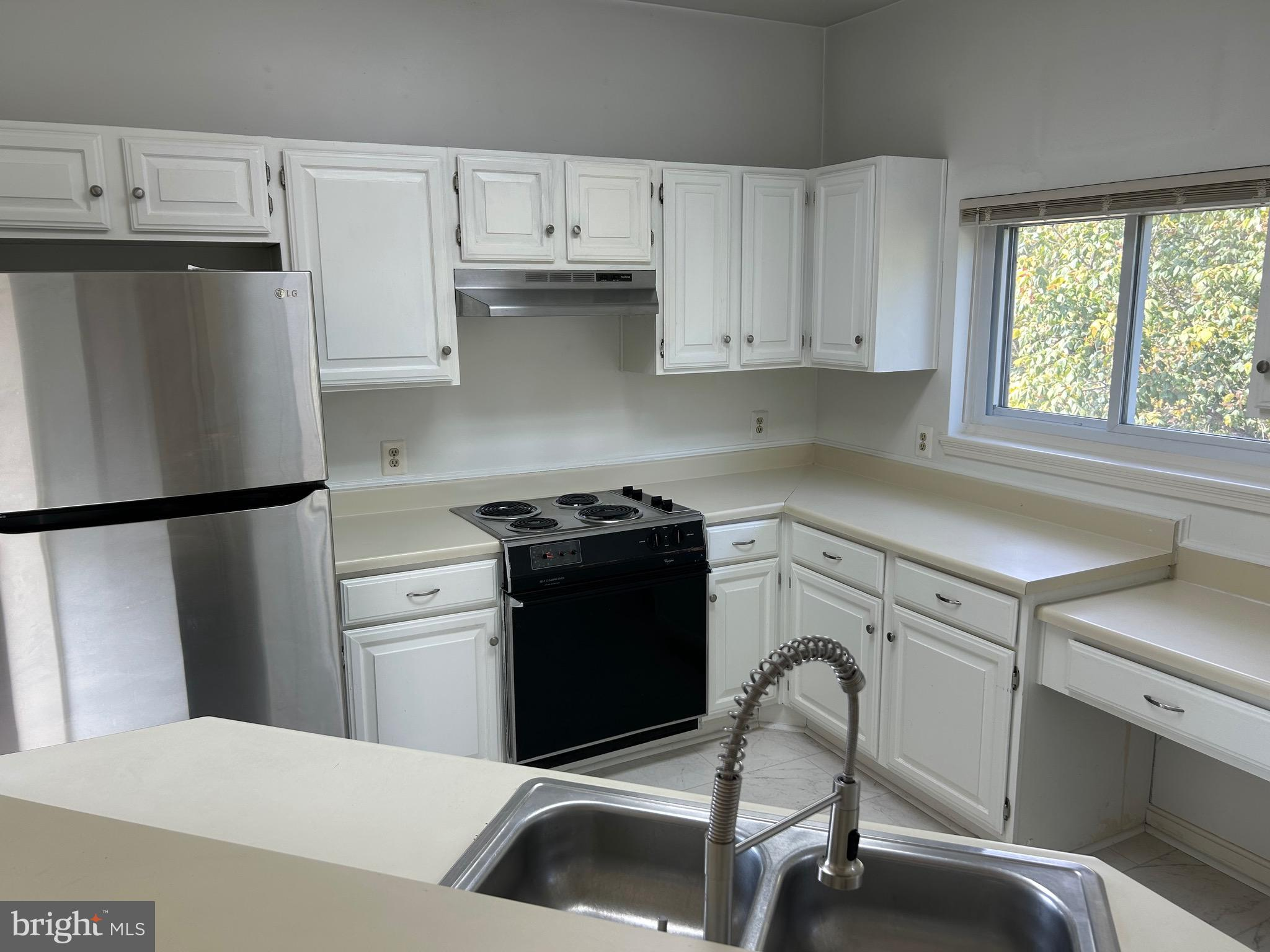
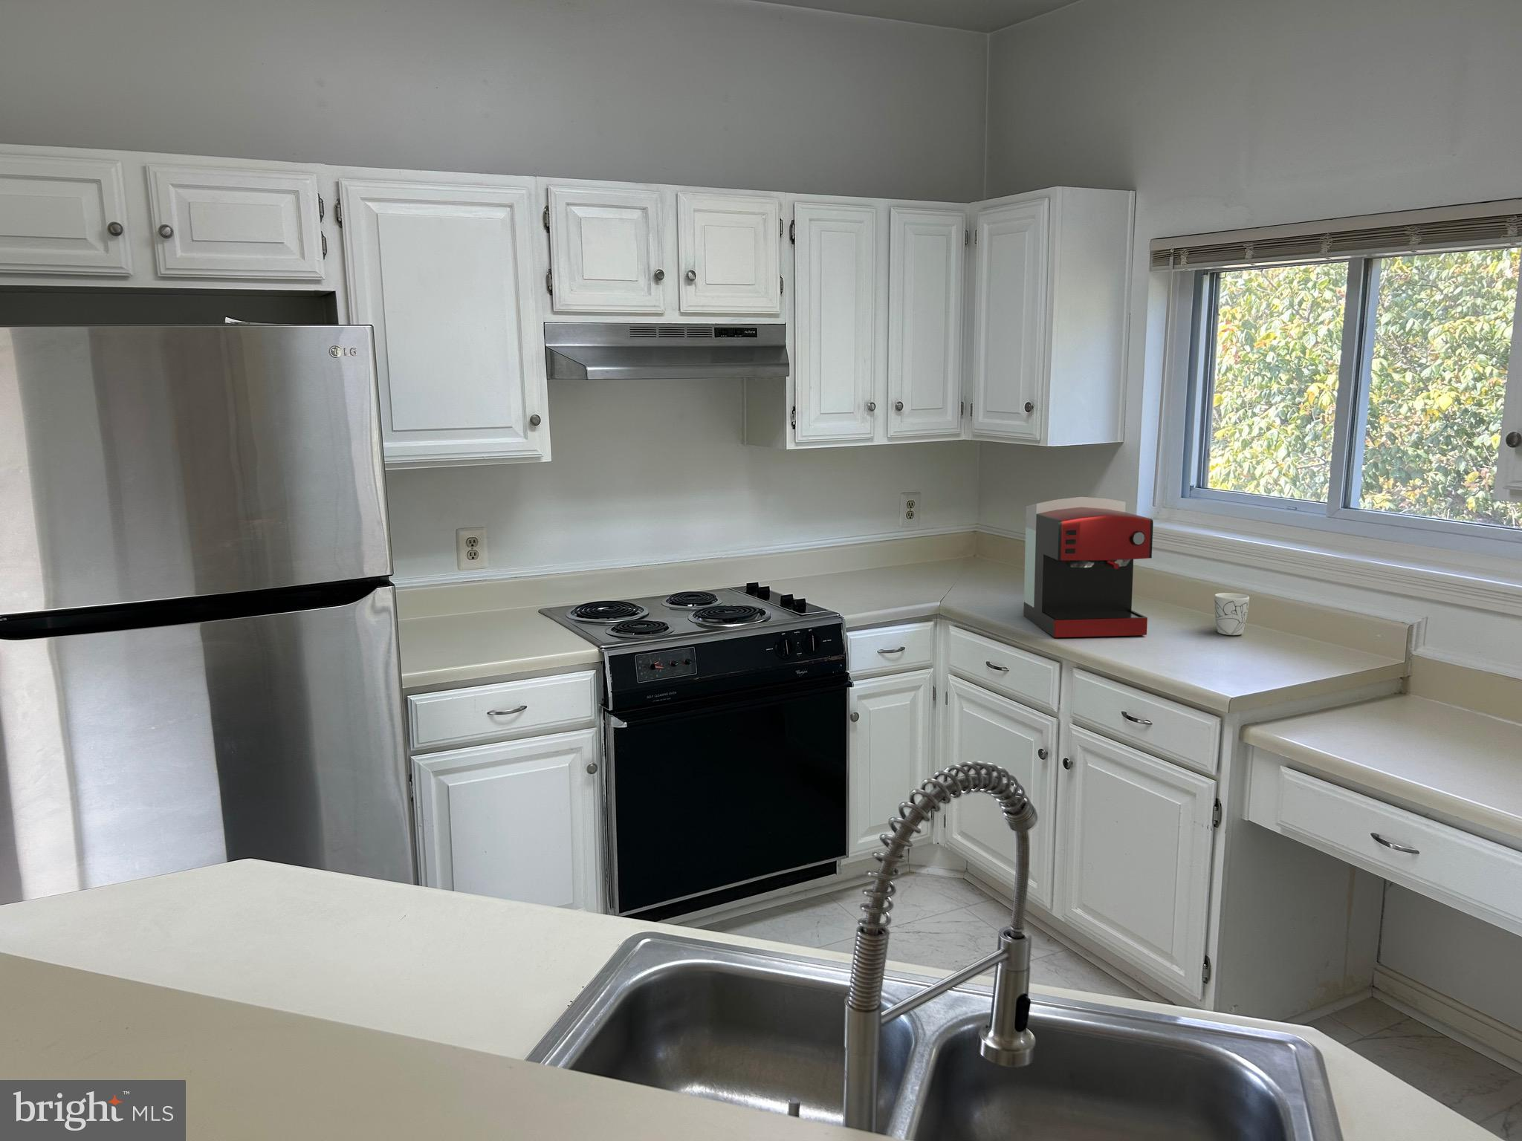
+ coffee maker (1091, 565)
+ mug (1230, 612)
